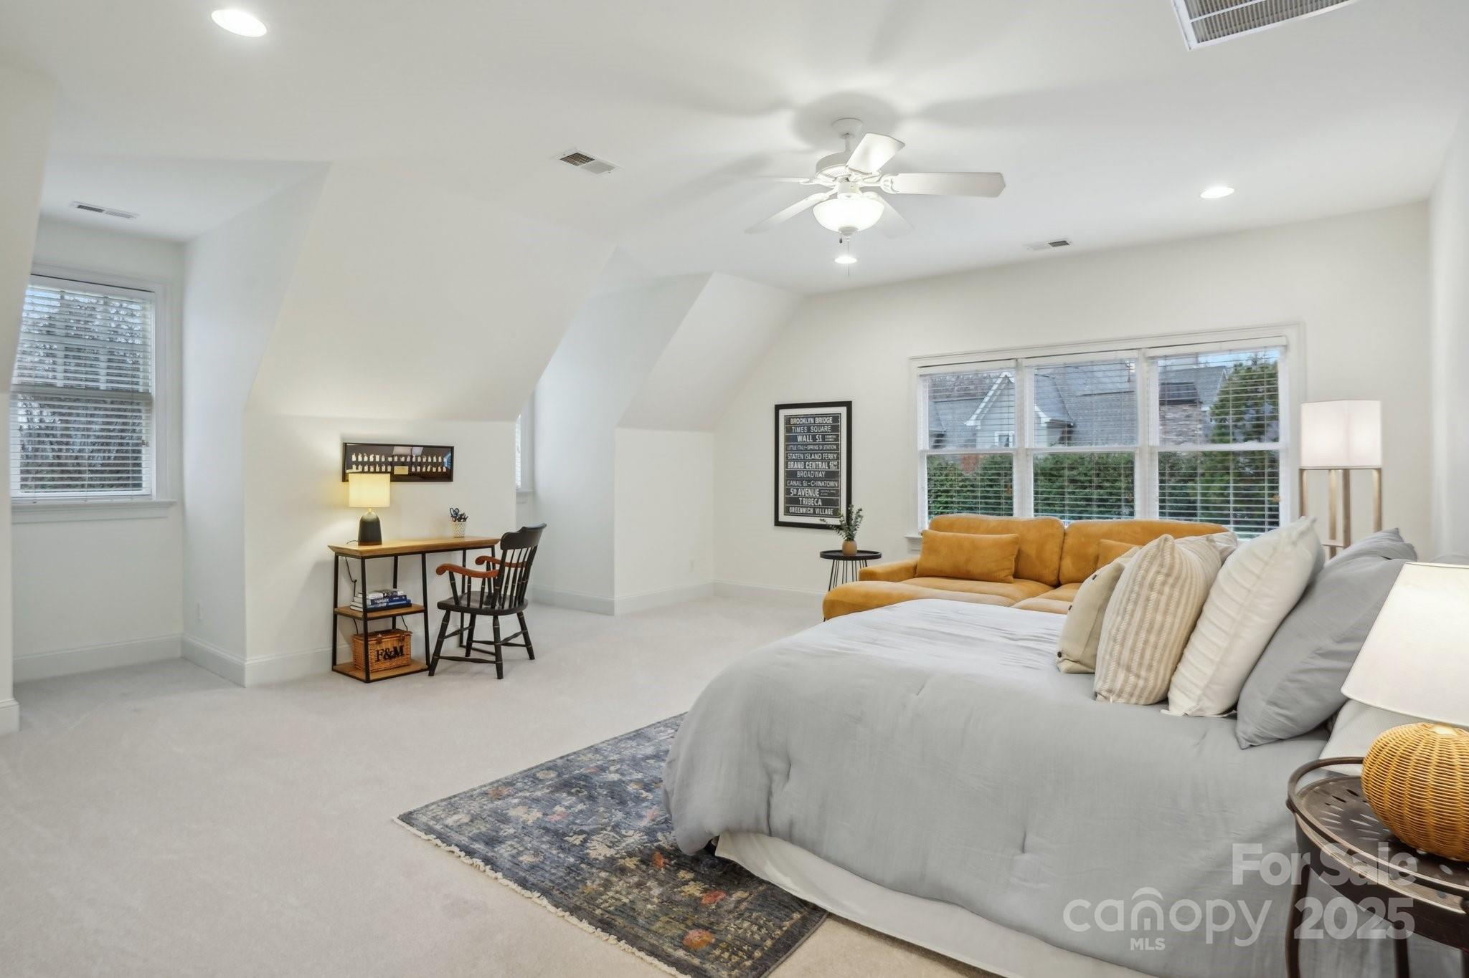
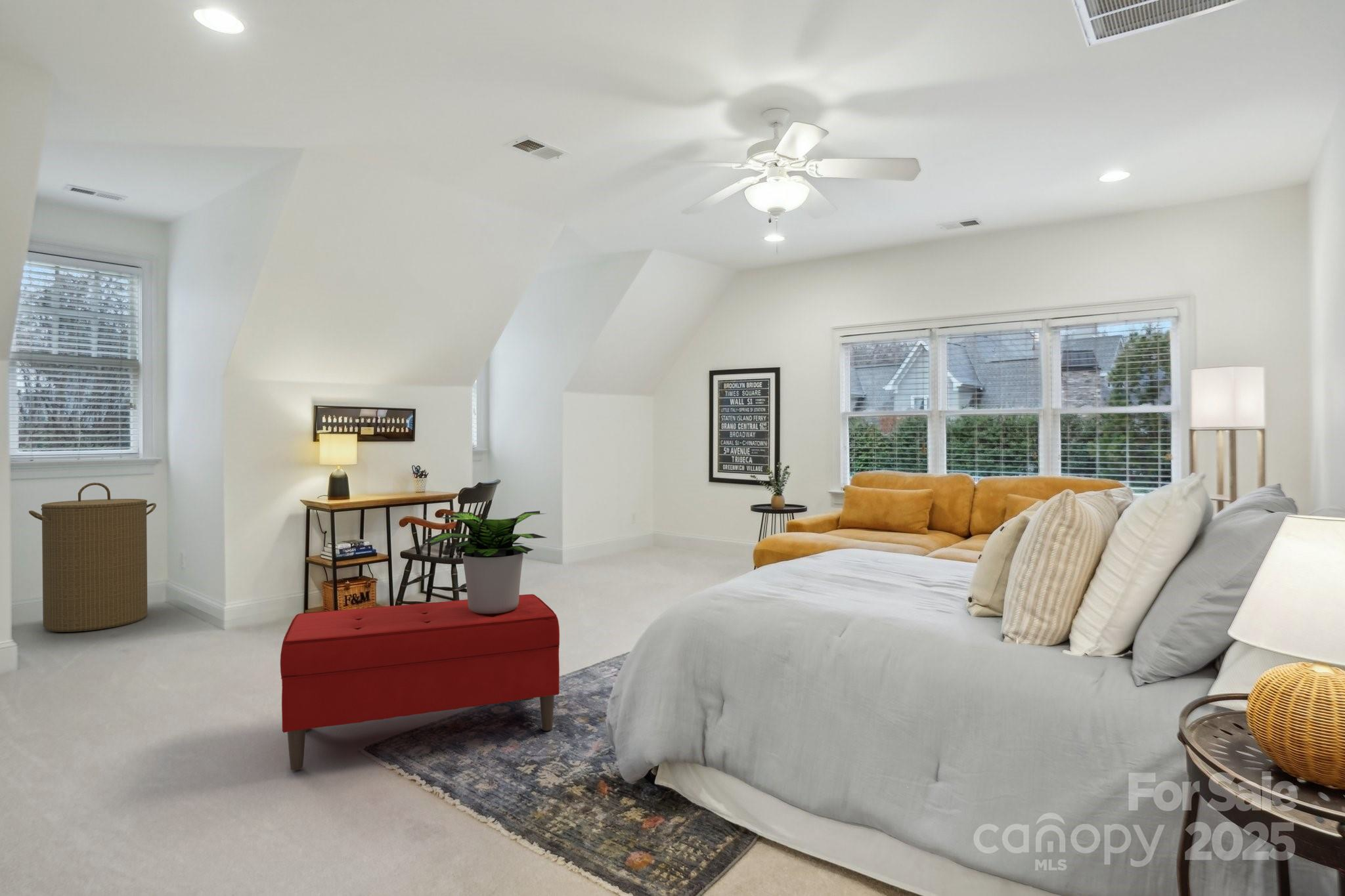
+ bench (426, 672)
+ potted plant (486, 561)
+ laundry hamper (97, 552)
